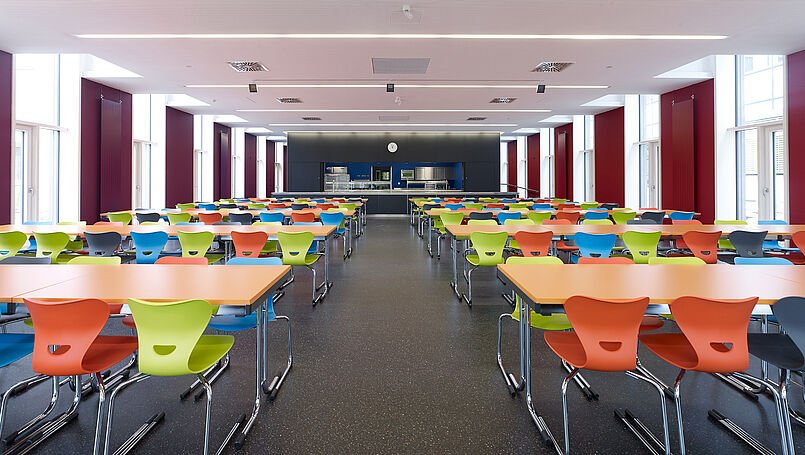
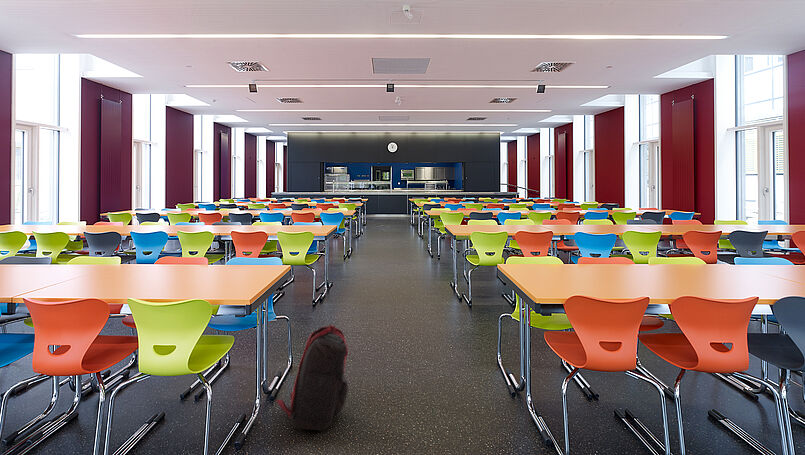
+ backpack (316, 372)
